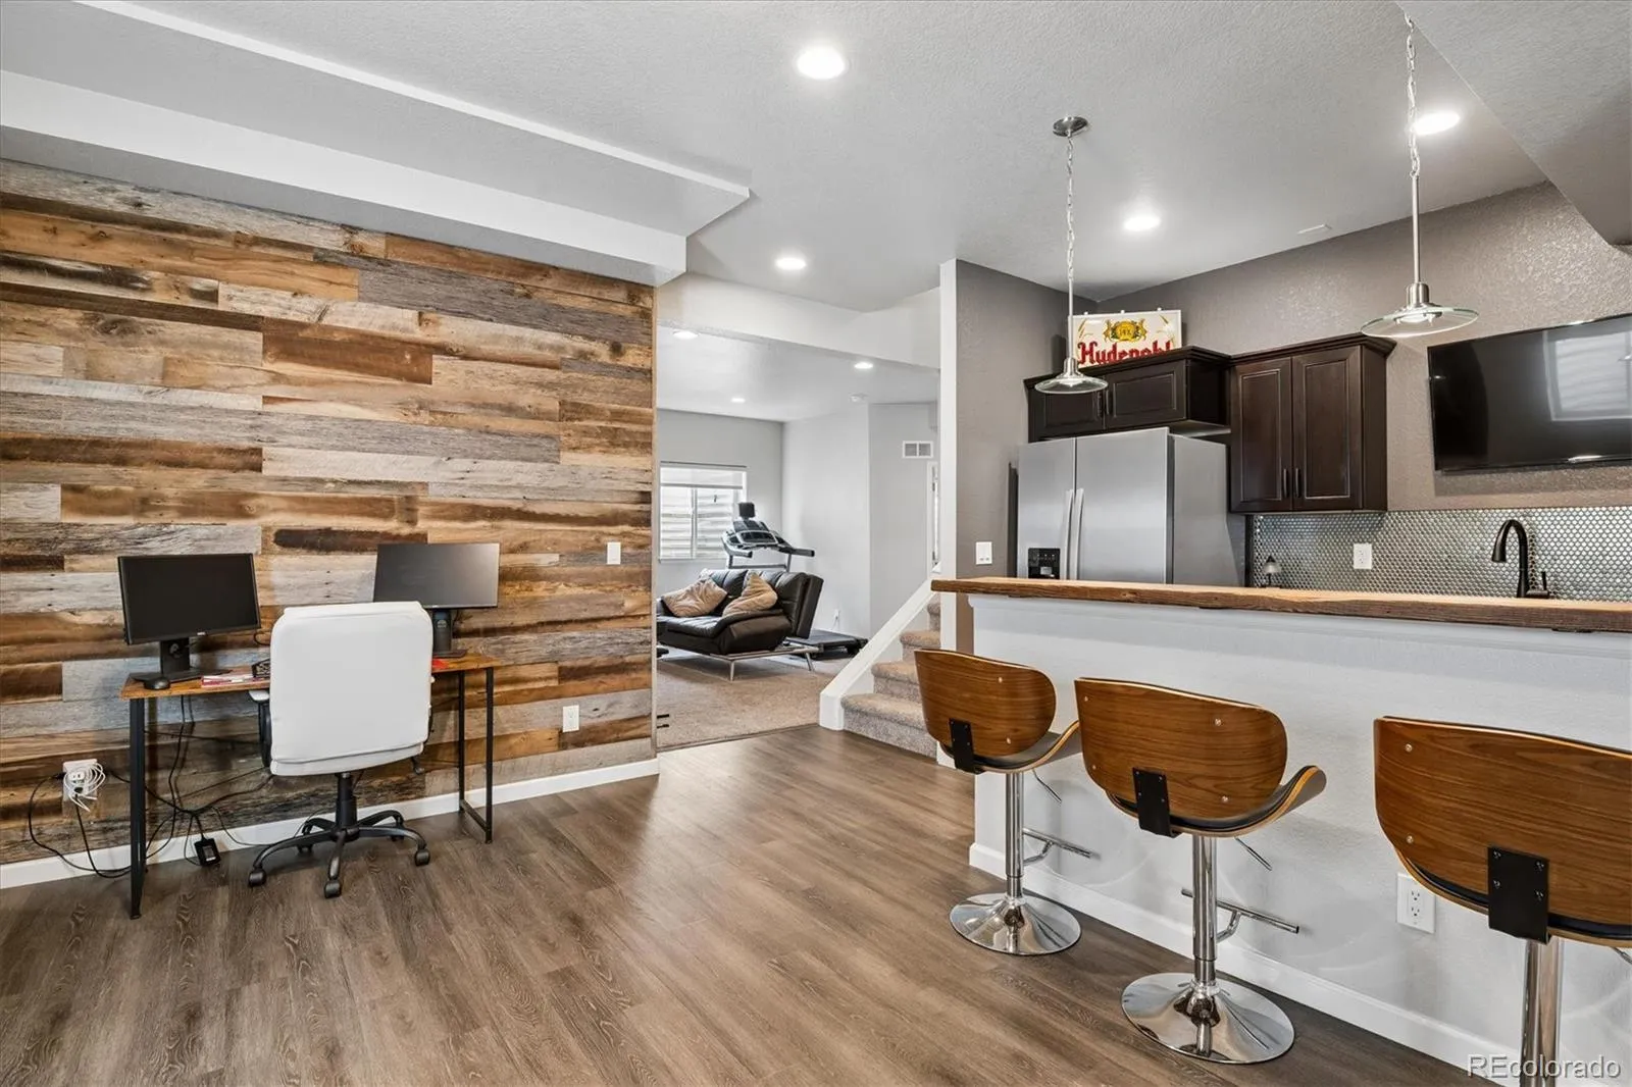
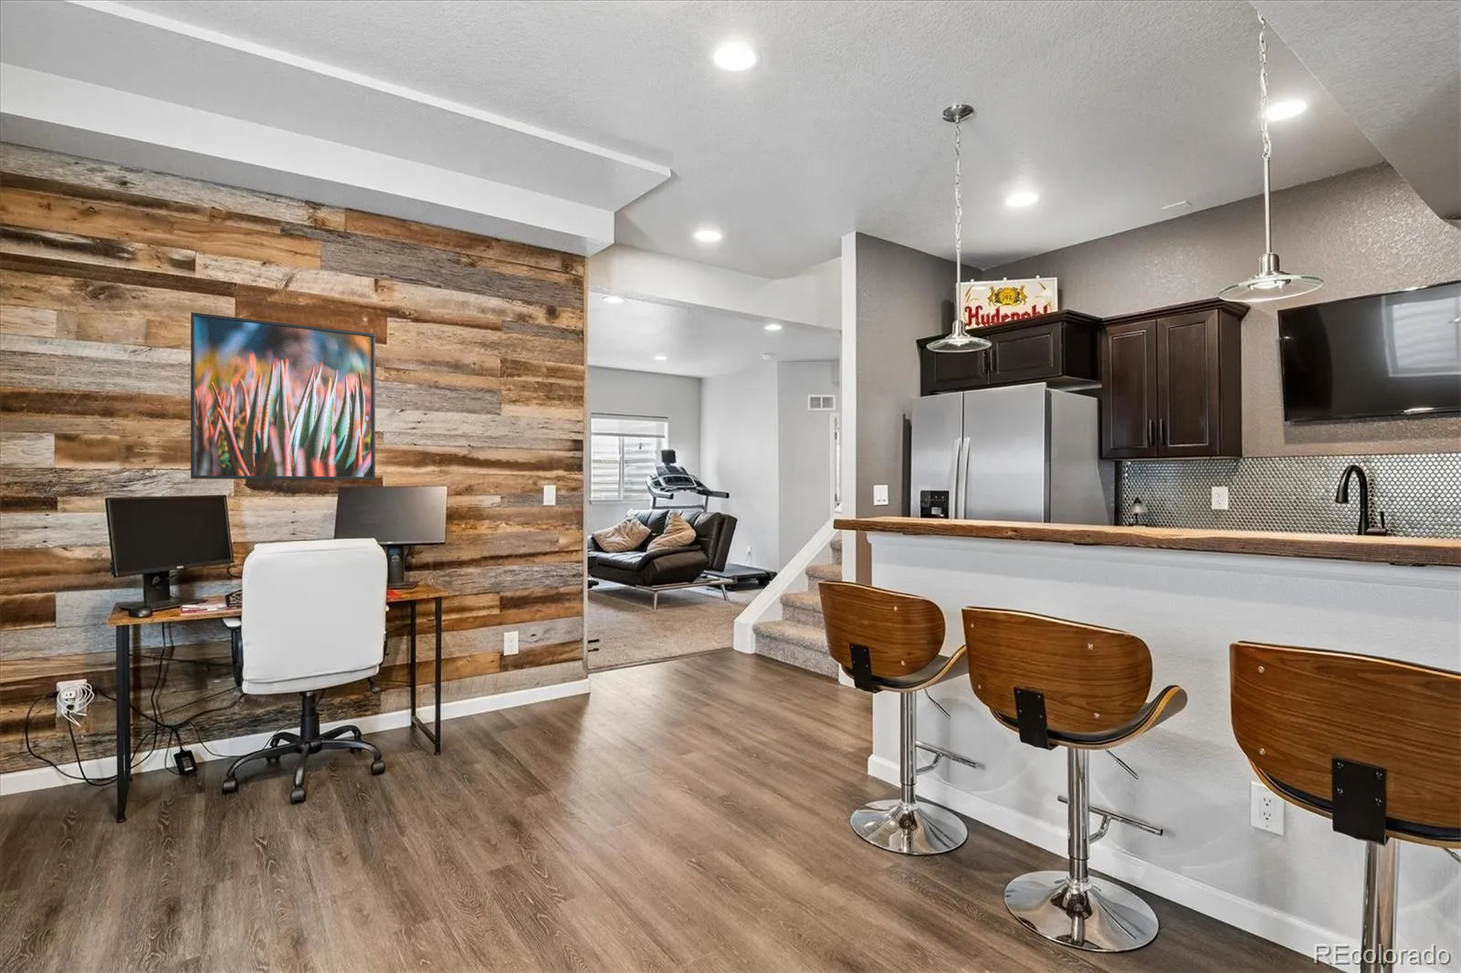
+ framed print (289, 402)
